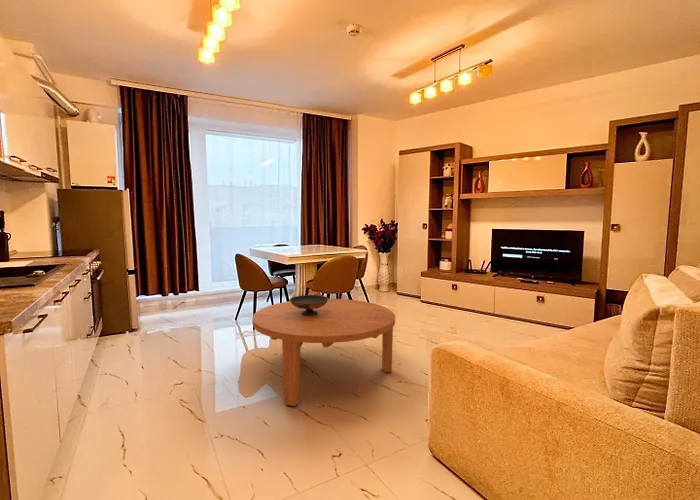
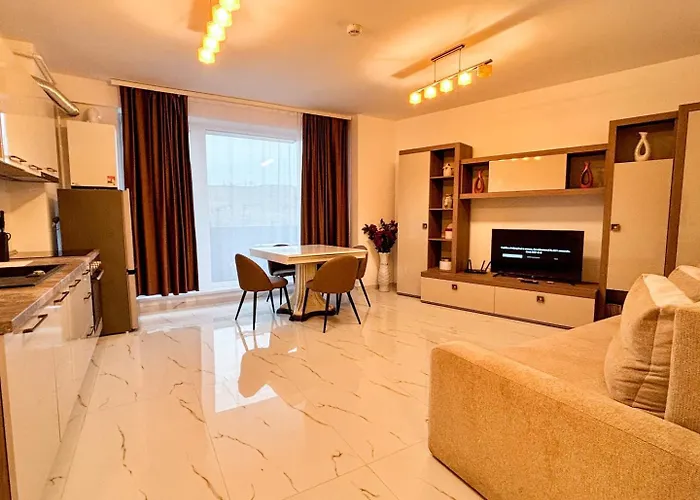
- coffee table (324, 343)
- decorative bowl (309, 305)
